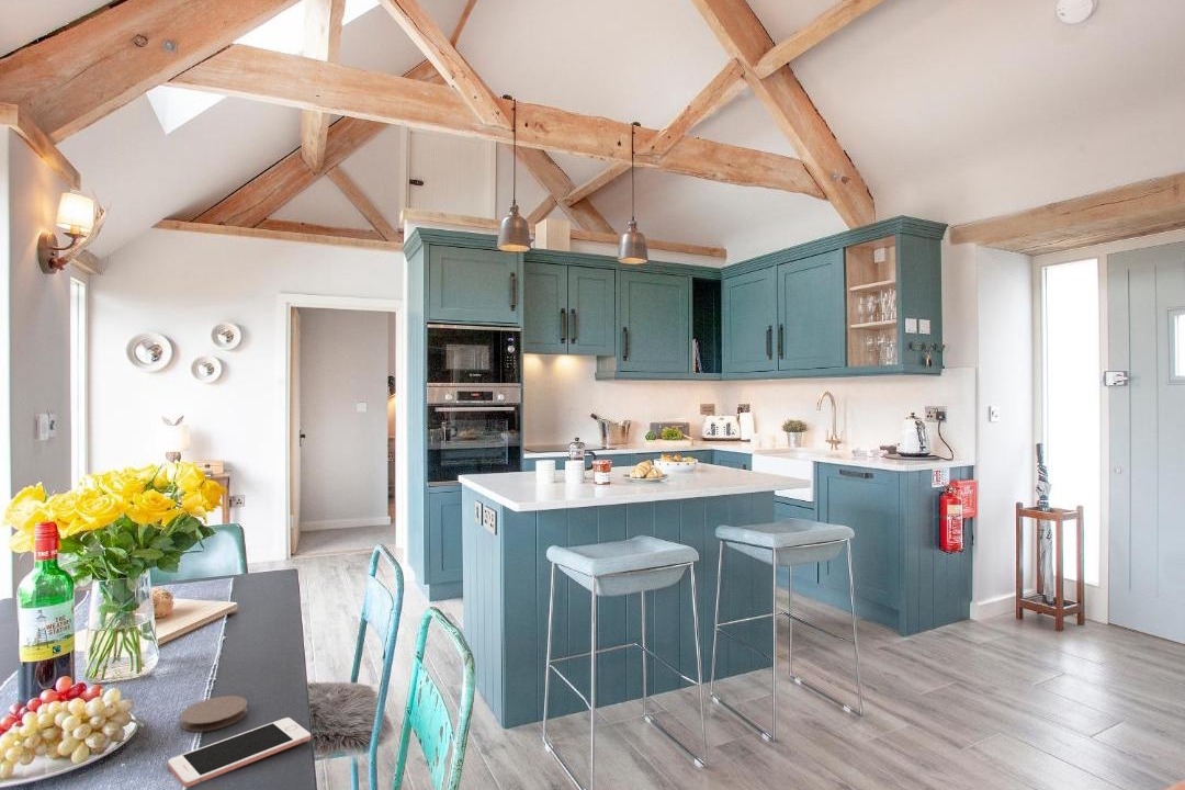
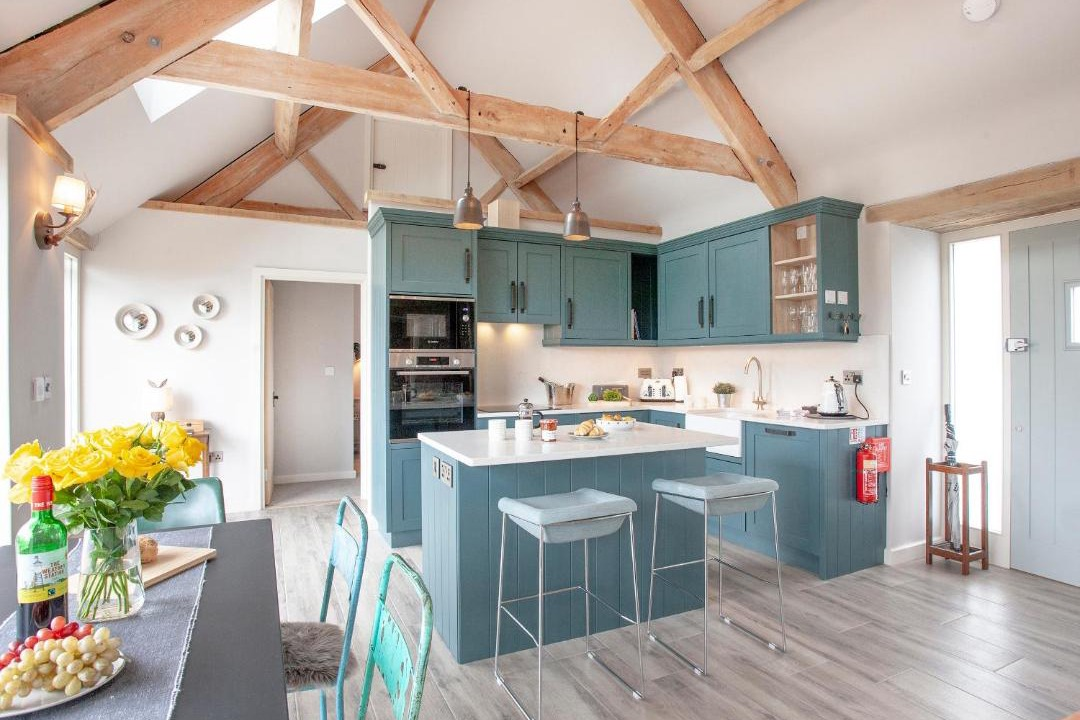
- coaster (214, 712)
- cell phone (241, 749)
